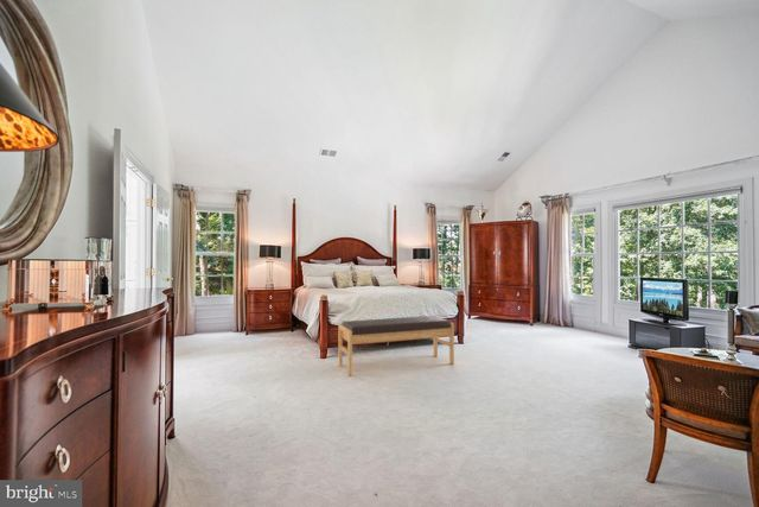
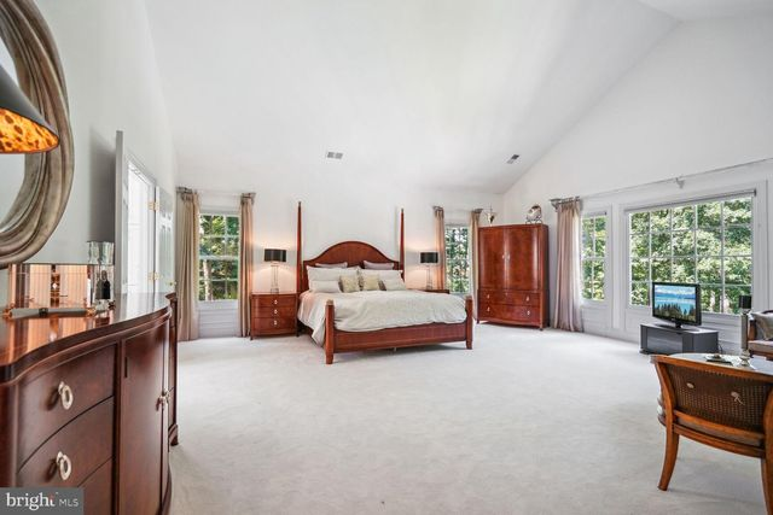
- bench (396, 340)
